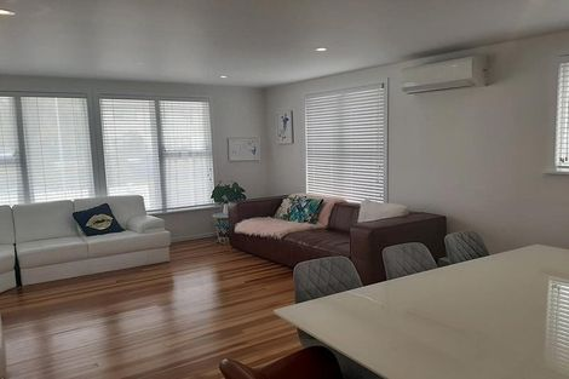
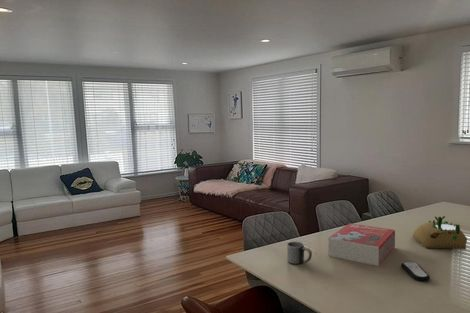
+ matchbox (362, 242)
+ mug (299, 253)
+ succulent planter (438, 227)
+ remote control (415, 270)
